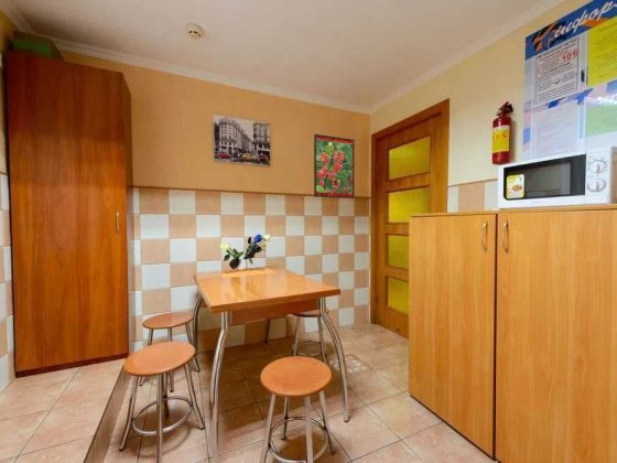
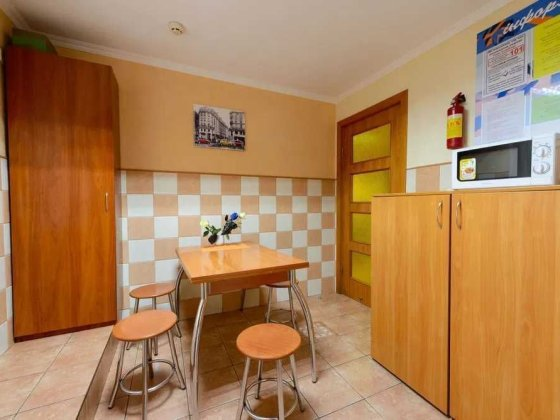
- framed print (334, 166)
